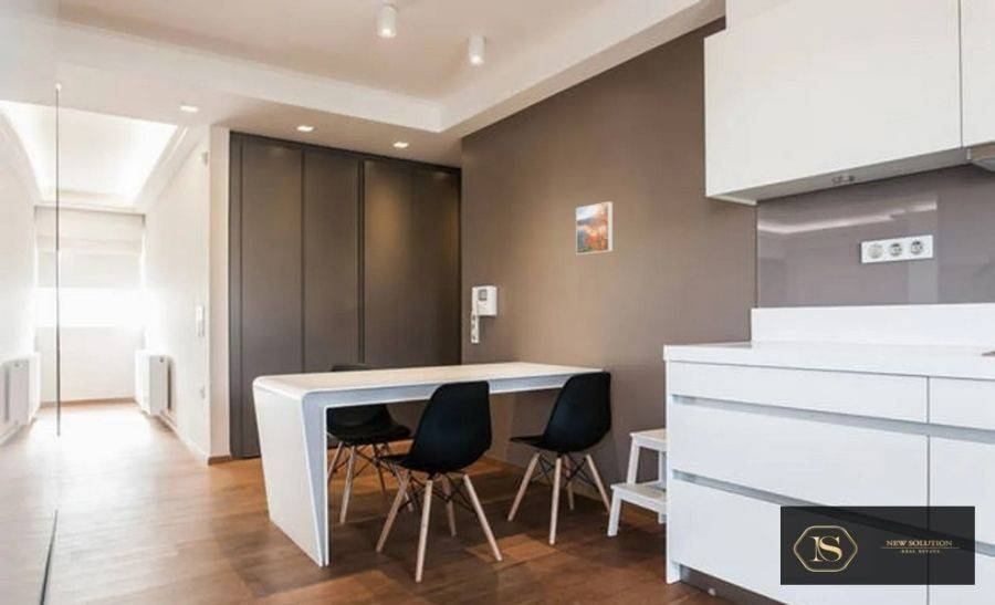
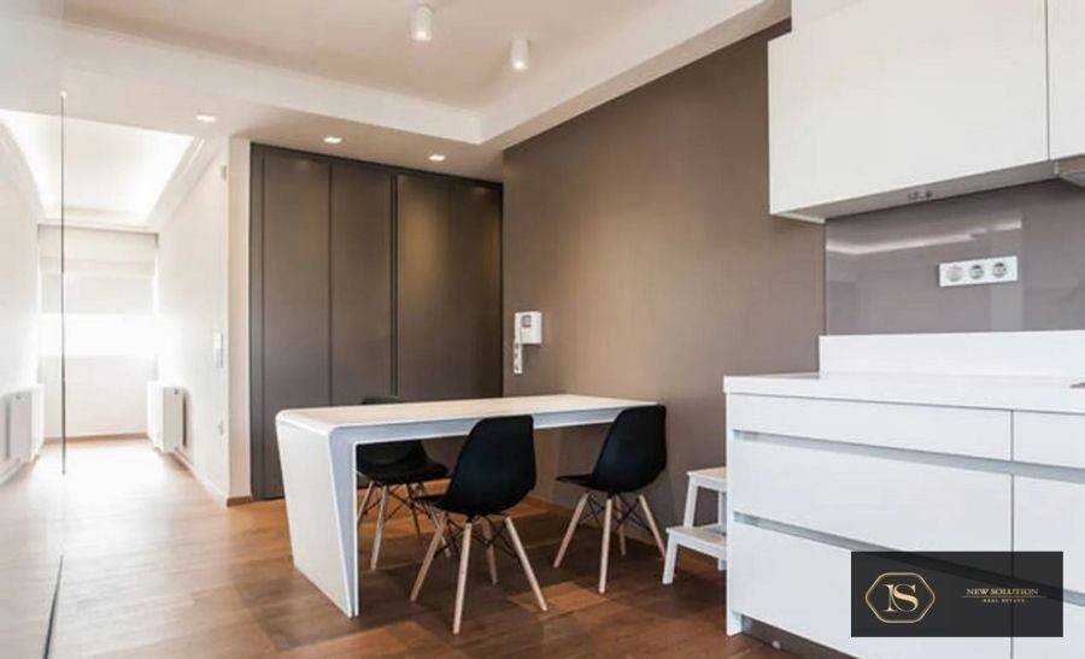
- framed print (594, 229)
